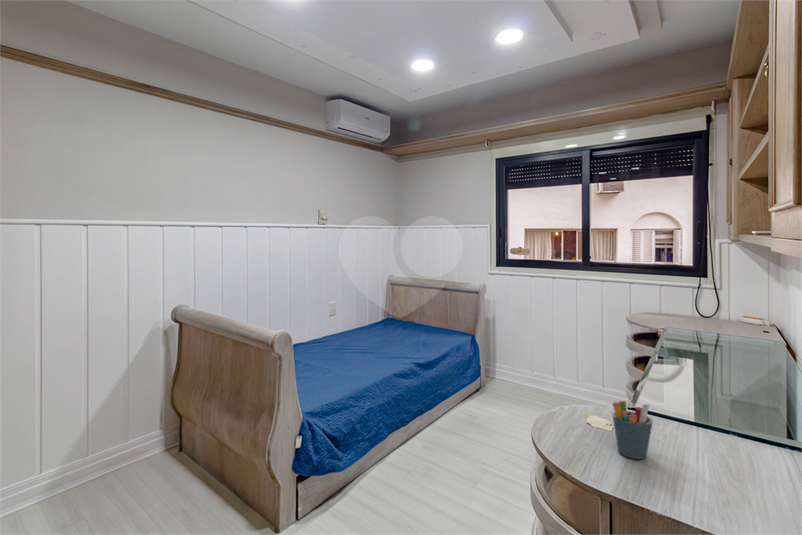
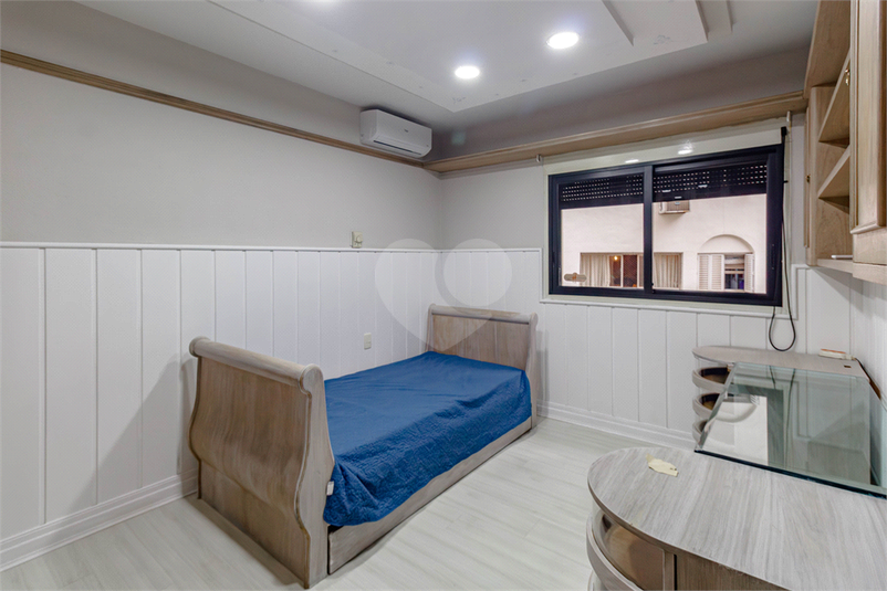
- pen holder (631, 425)
